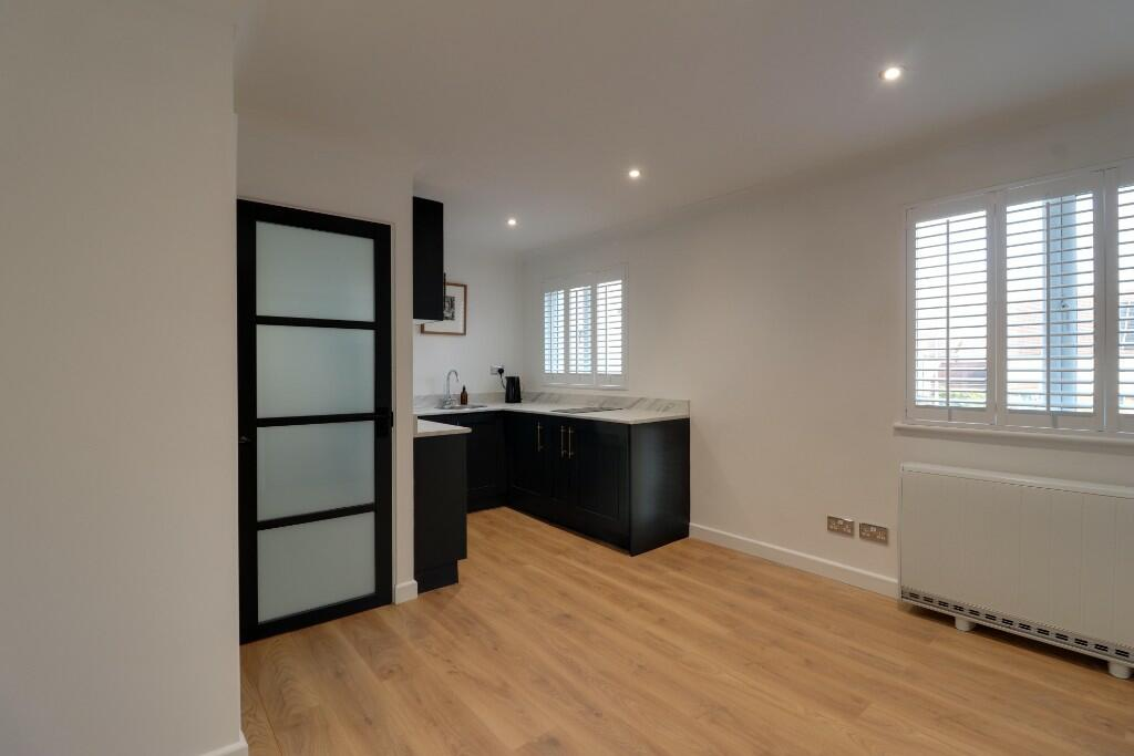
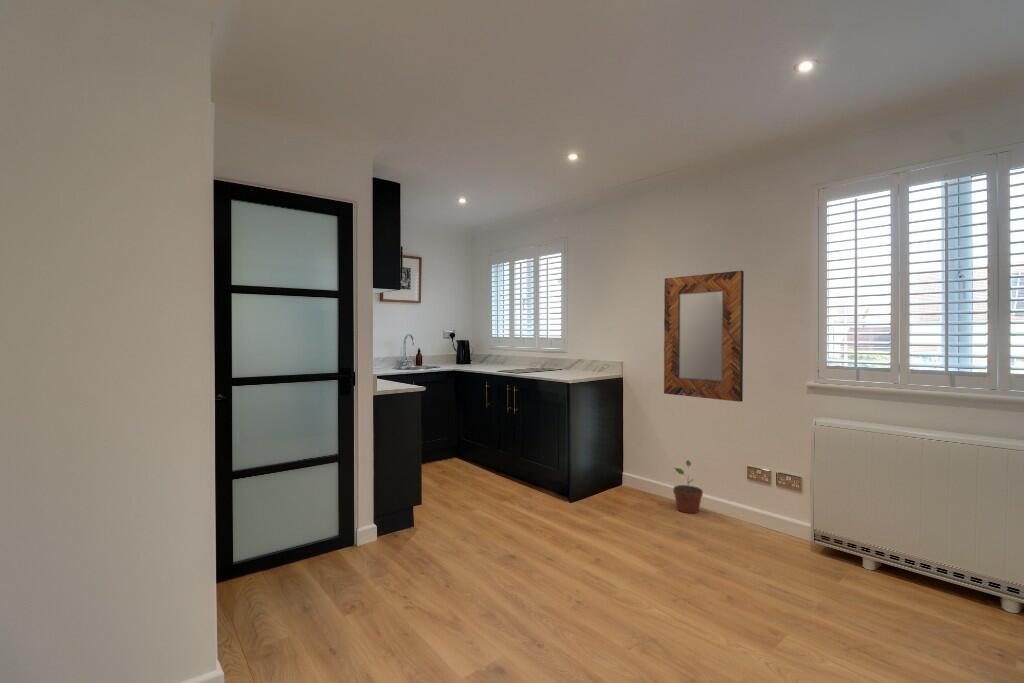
+ home mirror (701, 336)
+ potted plant (687, 486)
